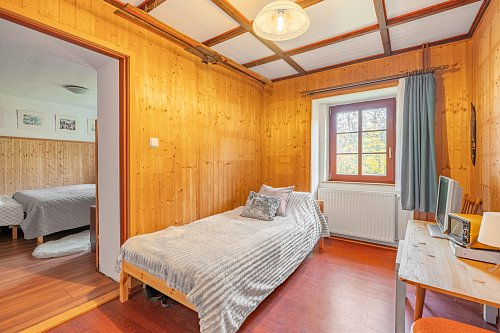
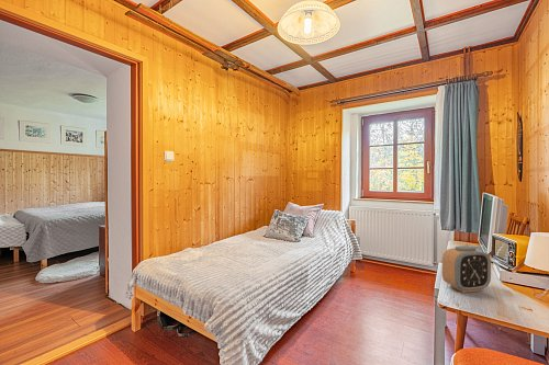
+ alarm clock (466, 267)
